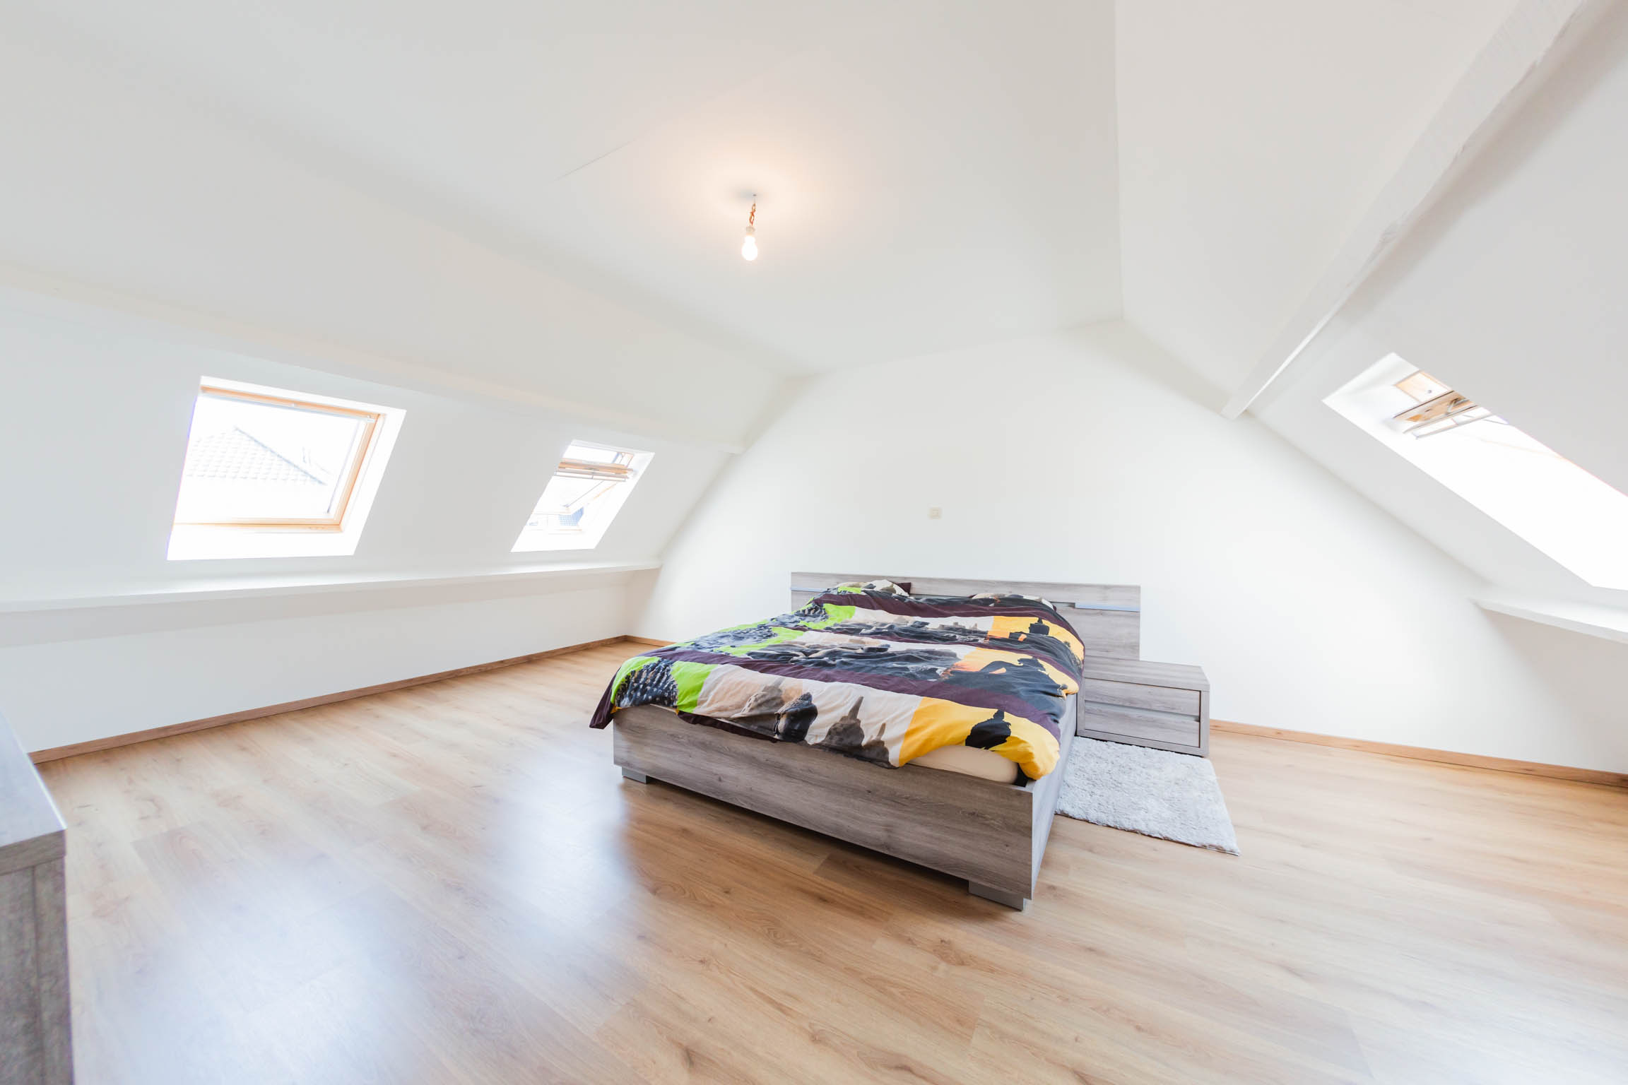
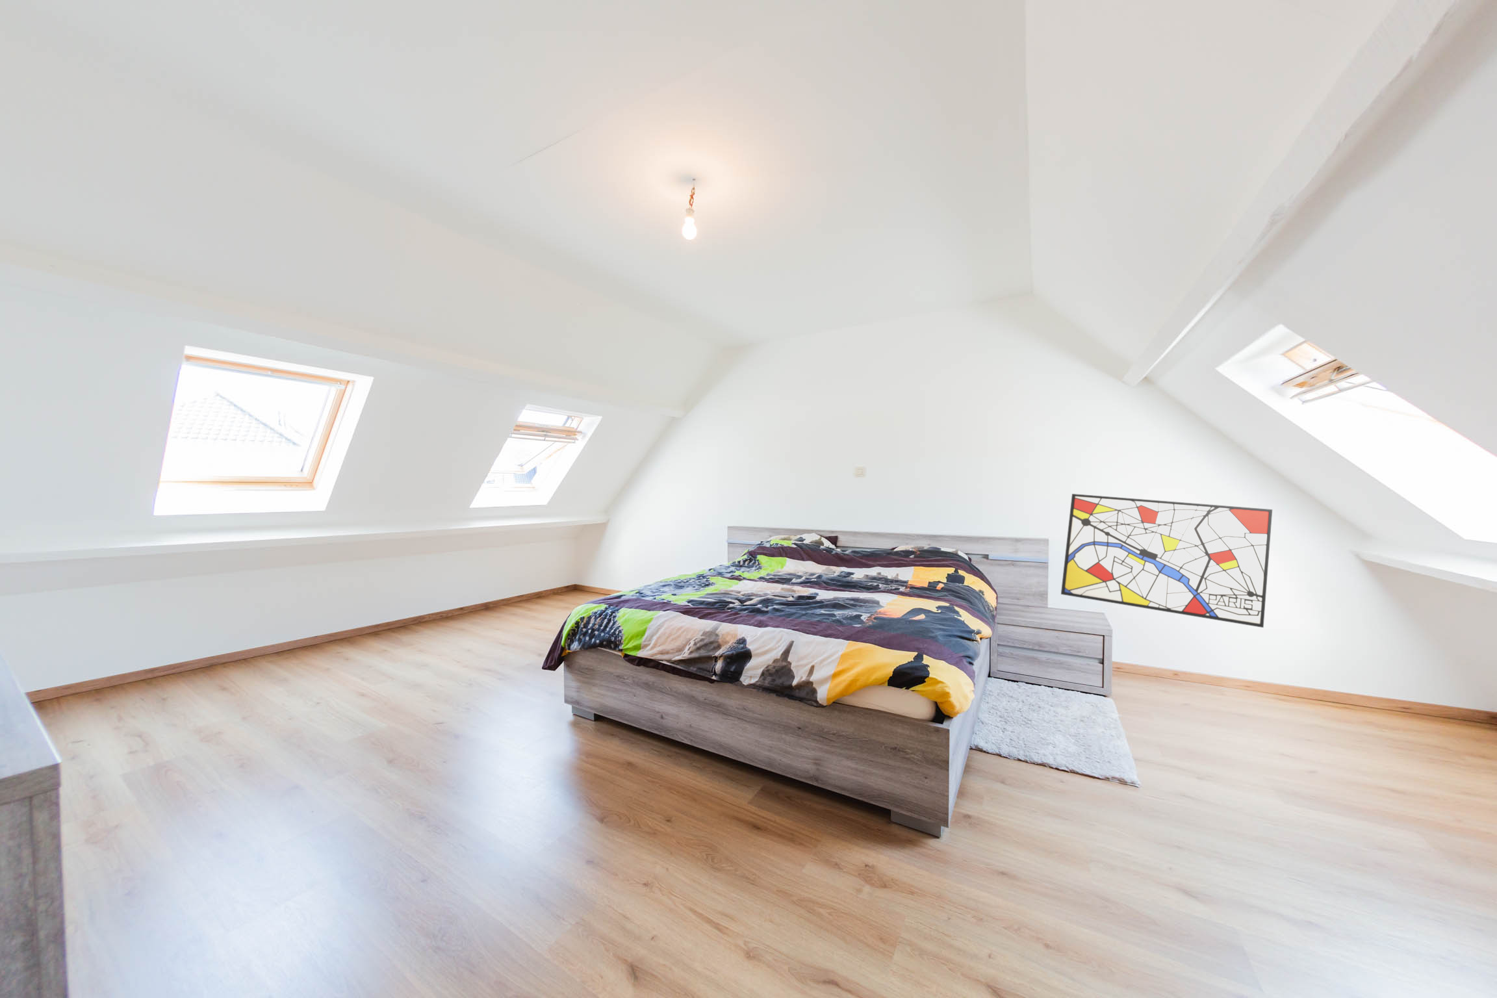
+ wall art (1160, 555)
